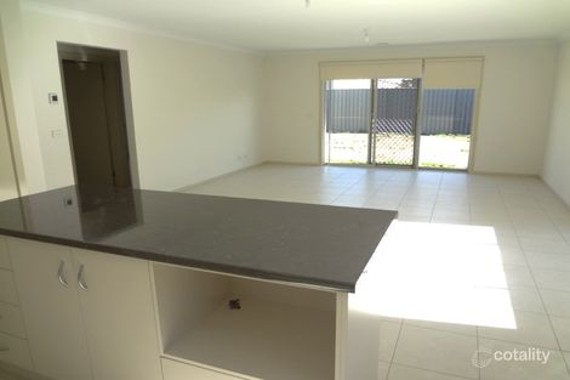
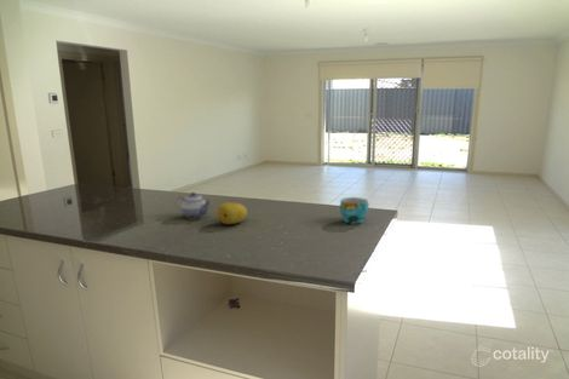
+ fruit (232, 212)
+ cup (354, 209)
+ teapot (192, 203)
